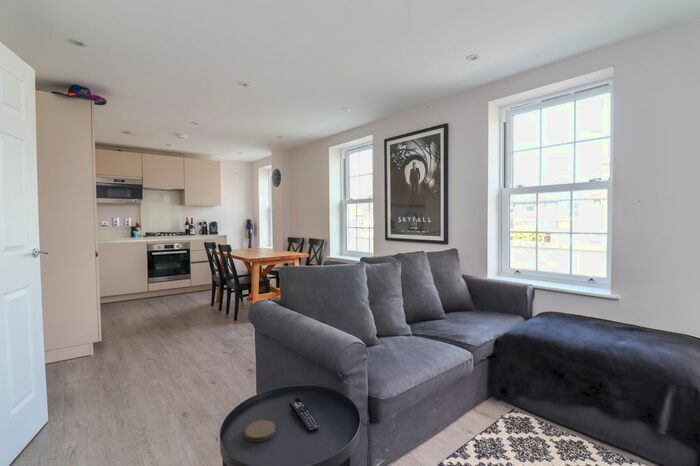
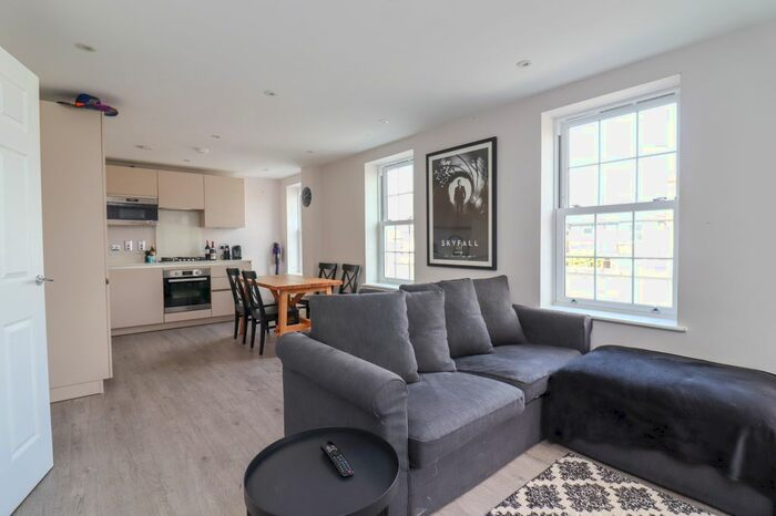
- coaster (260, 430)
